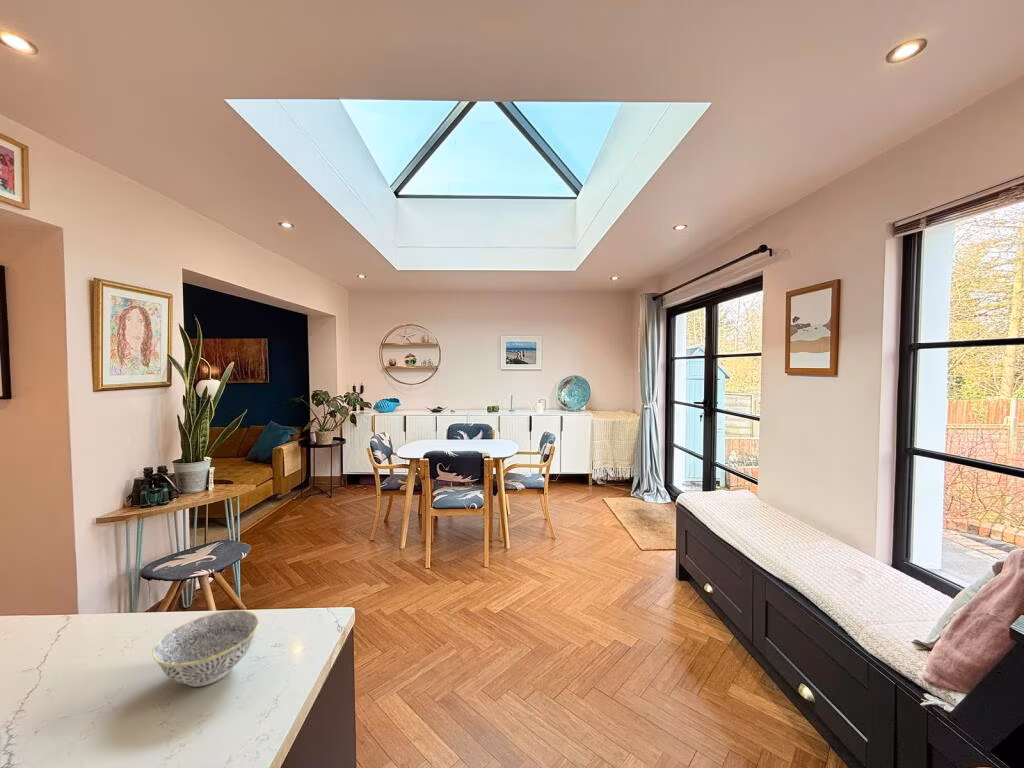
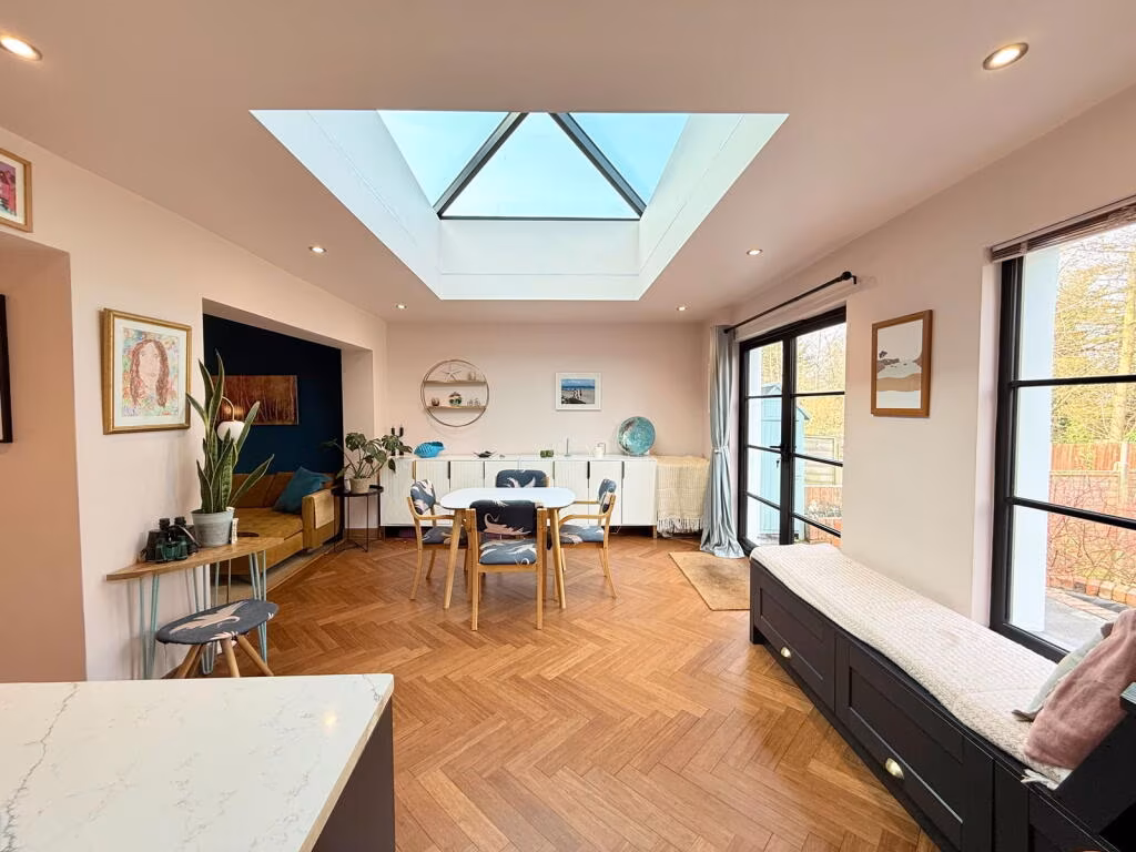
- bowl (209, 653)
